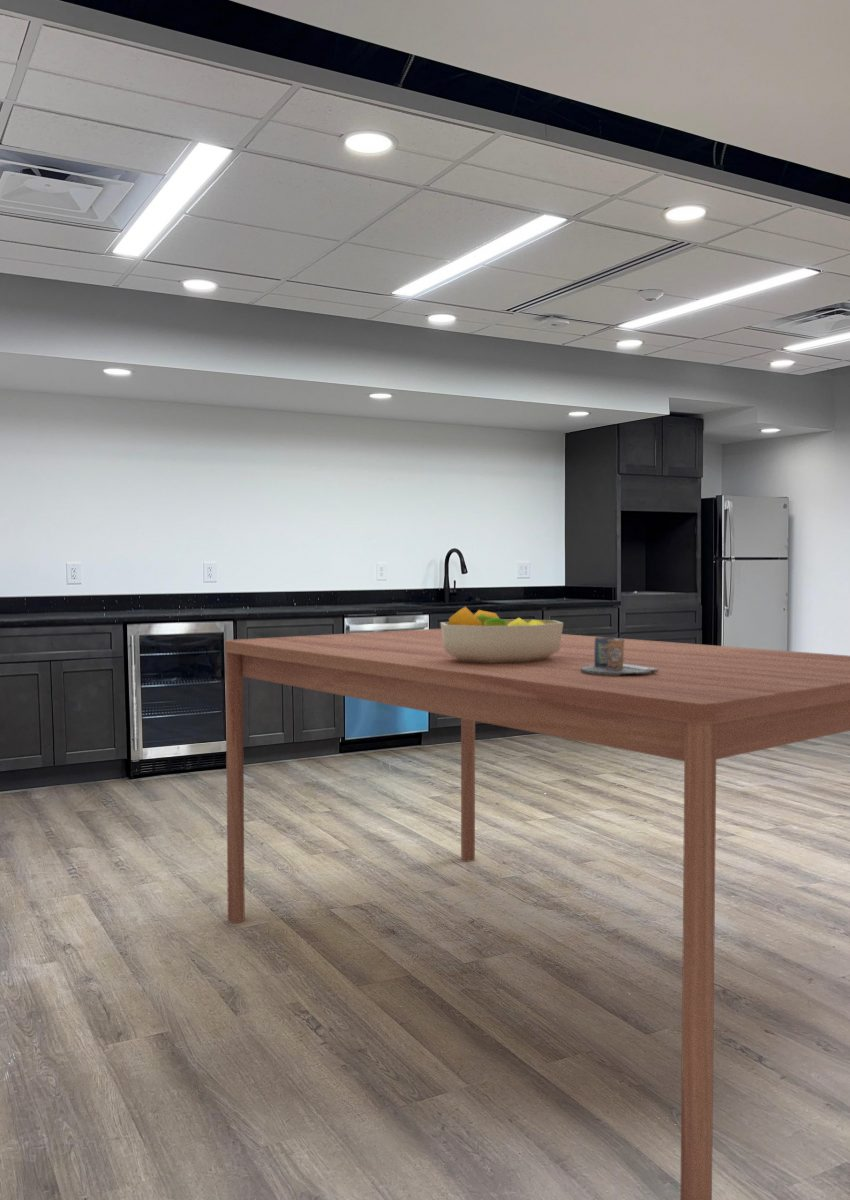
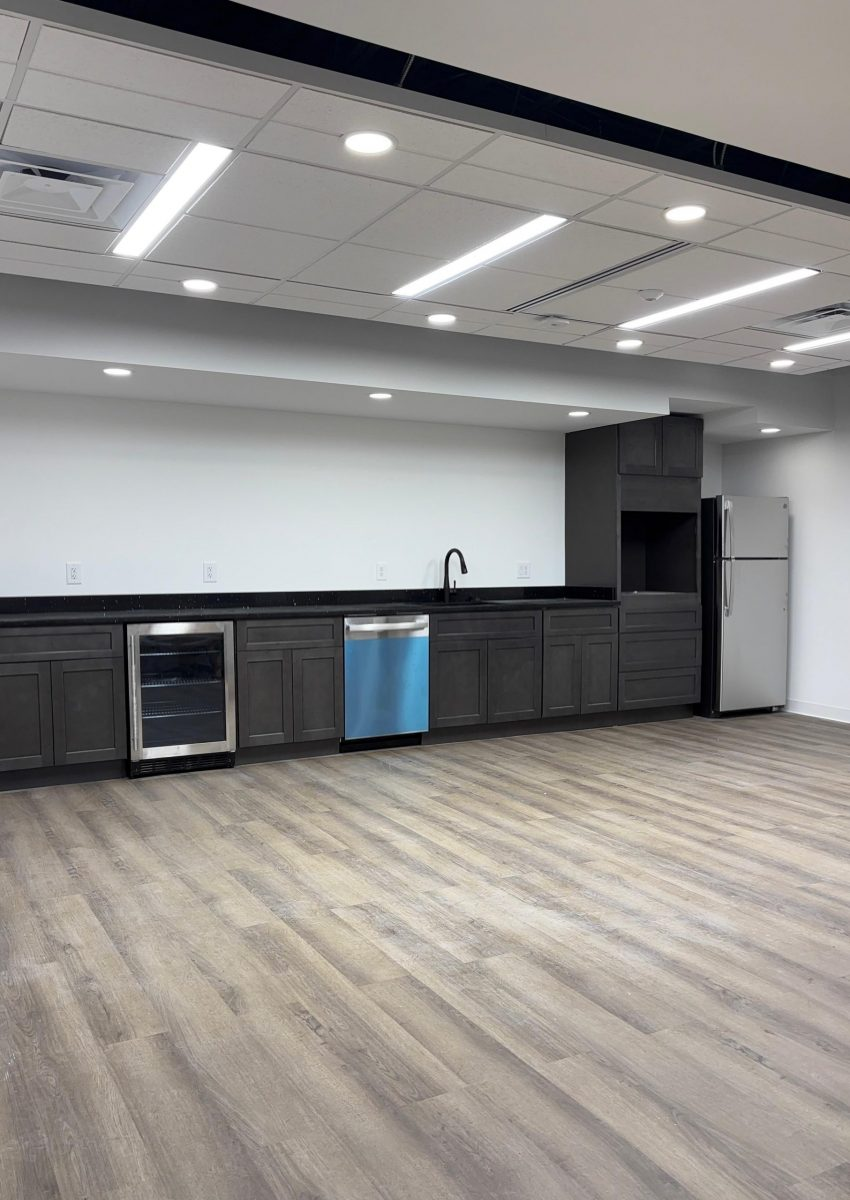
- napkin holder (615, 654)
- fruit bowl (501, 631)
- dining table (474, 811)
